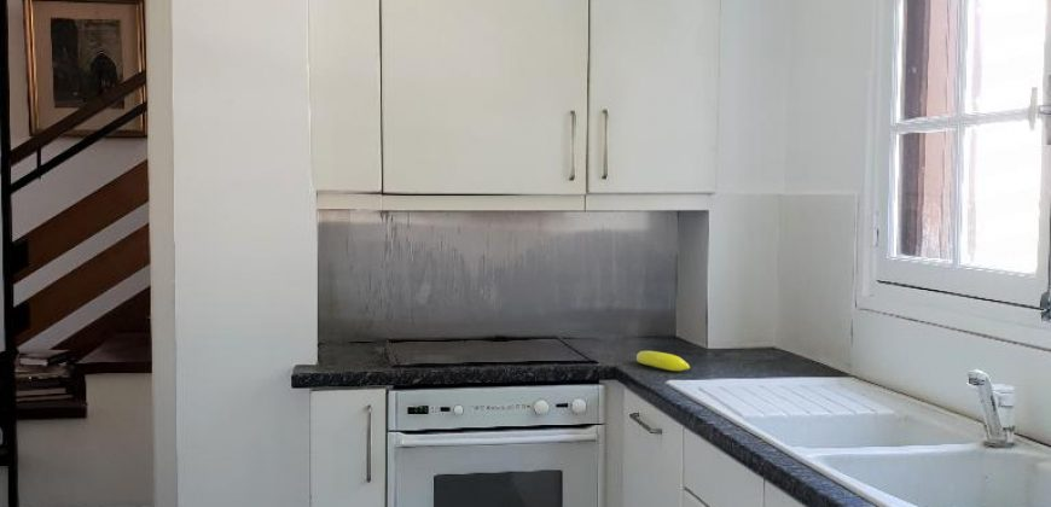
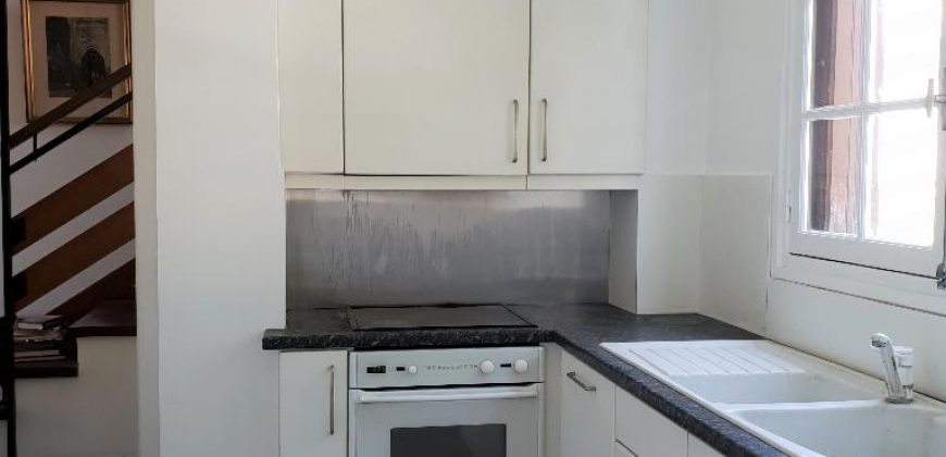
- banana (660, 359)
